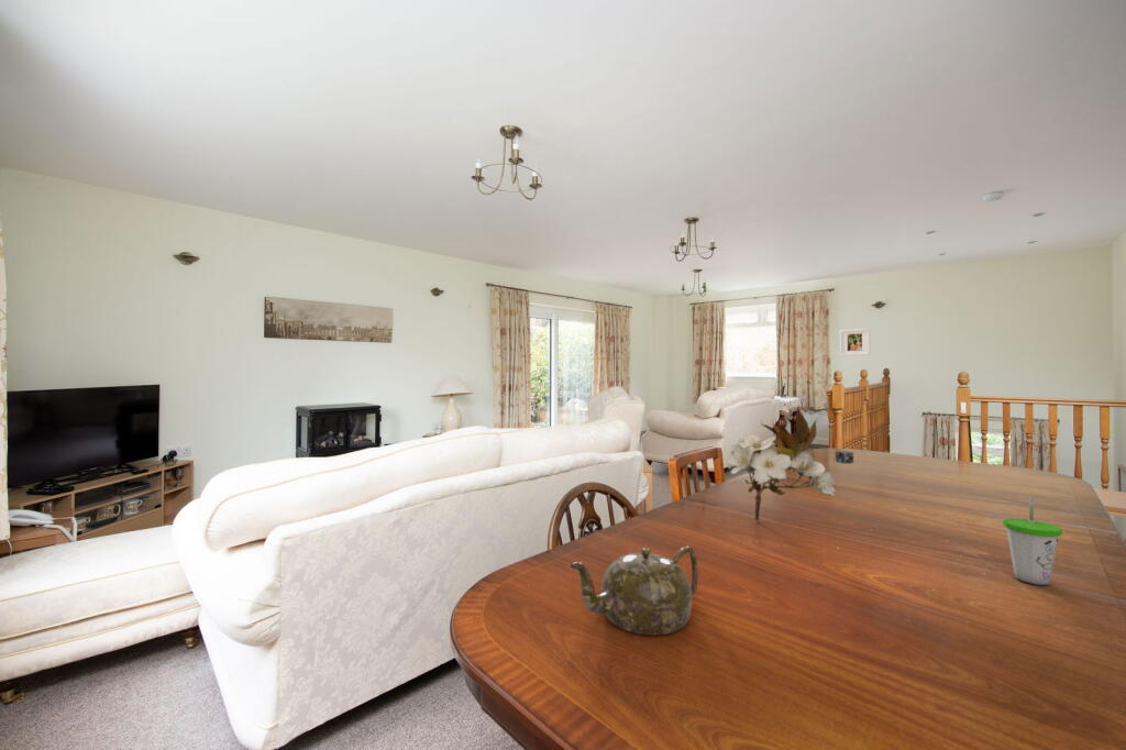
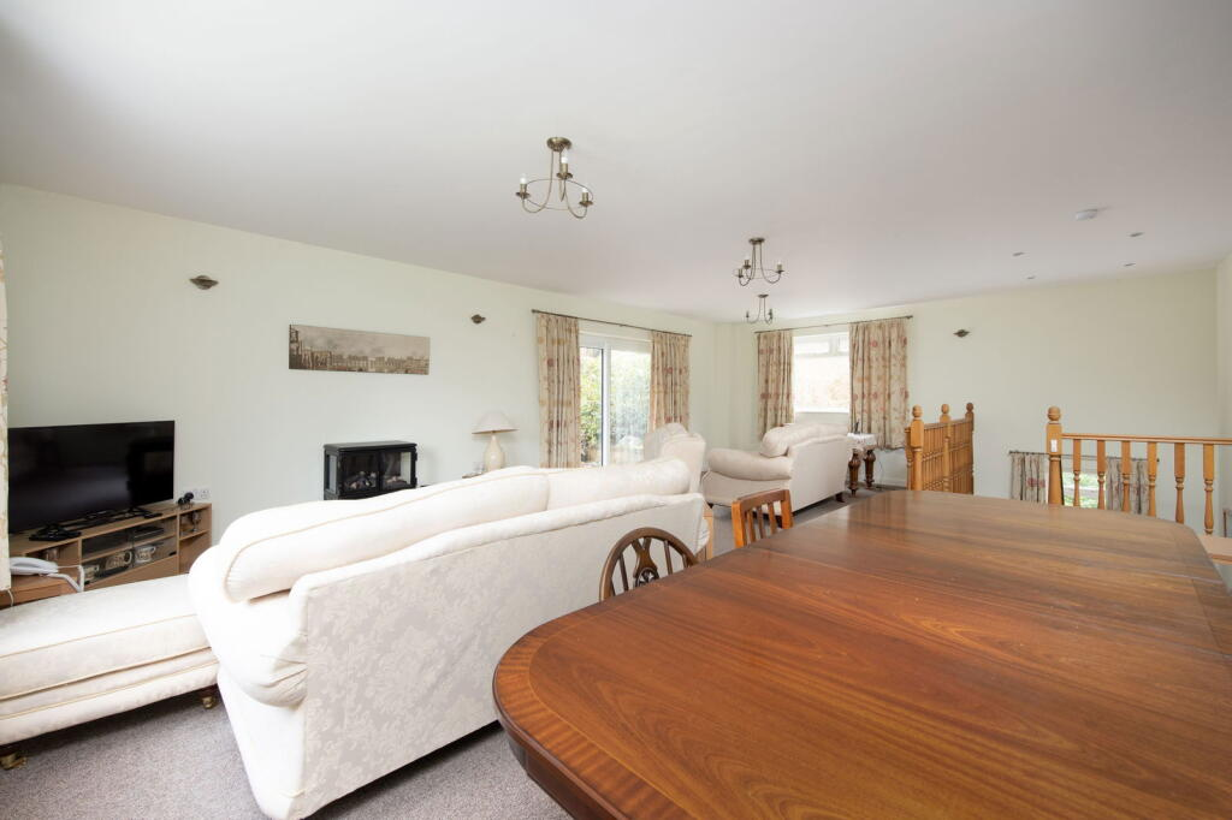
- teapot (639, 582)
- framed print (854, 342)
- flower arrangement (786, 464)
- cup (1031, 539)
